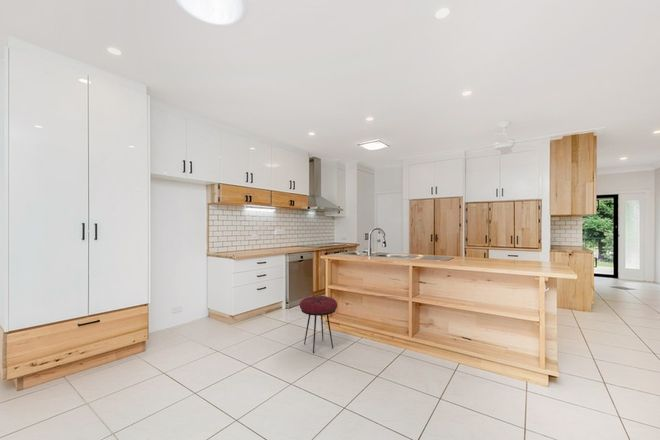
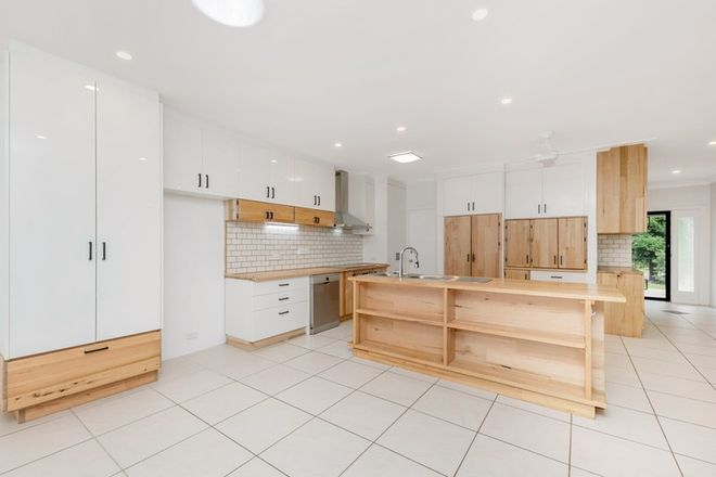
- stool (321, 322)
